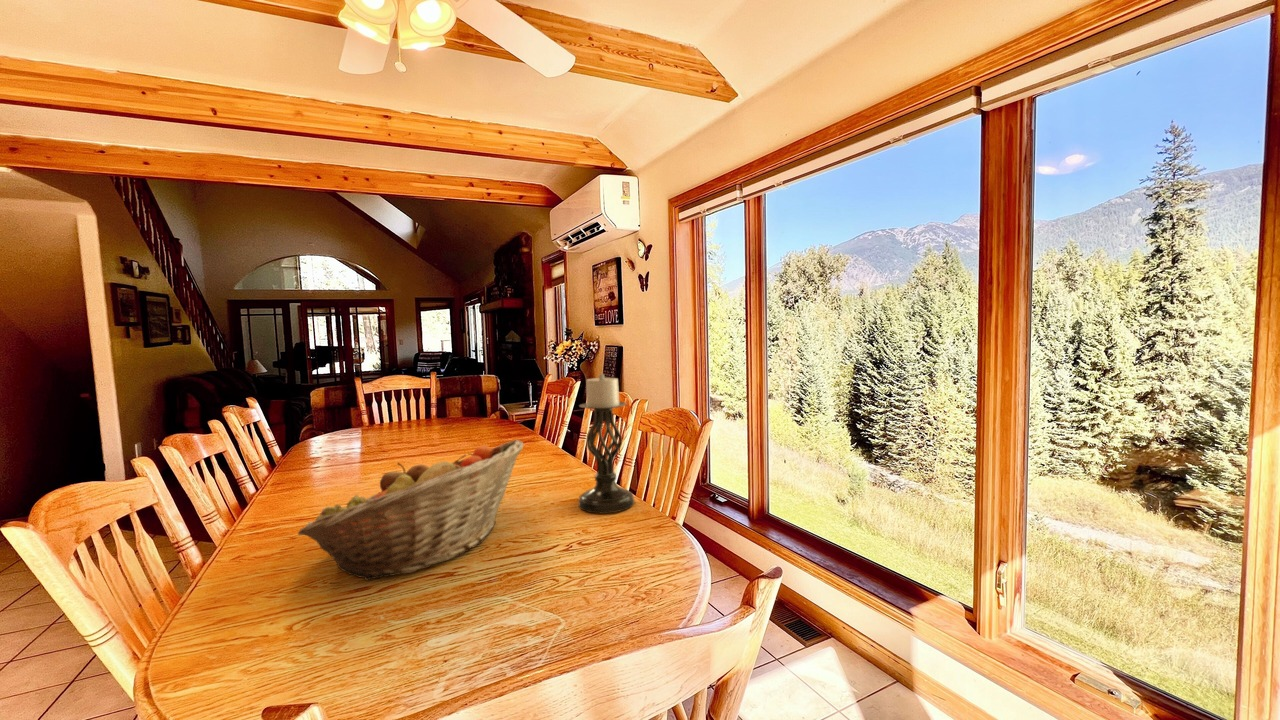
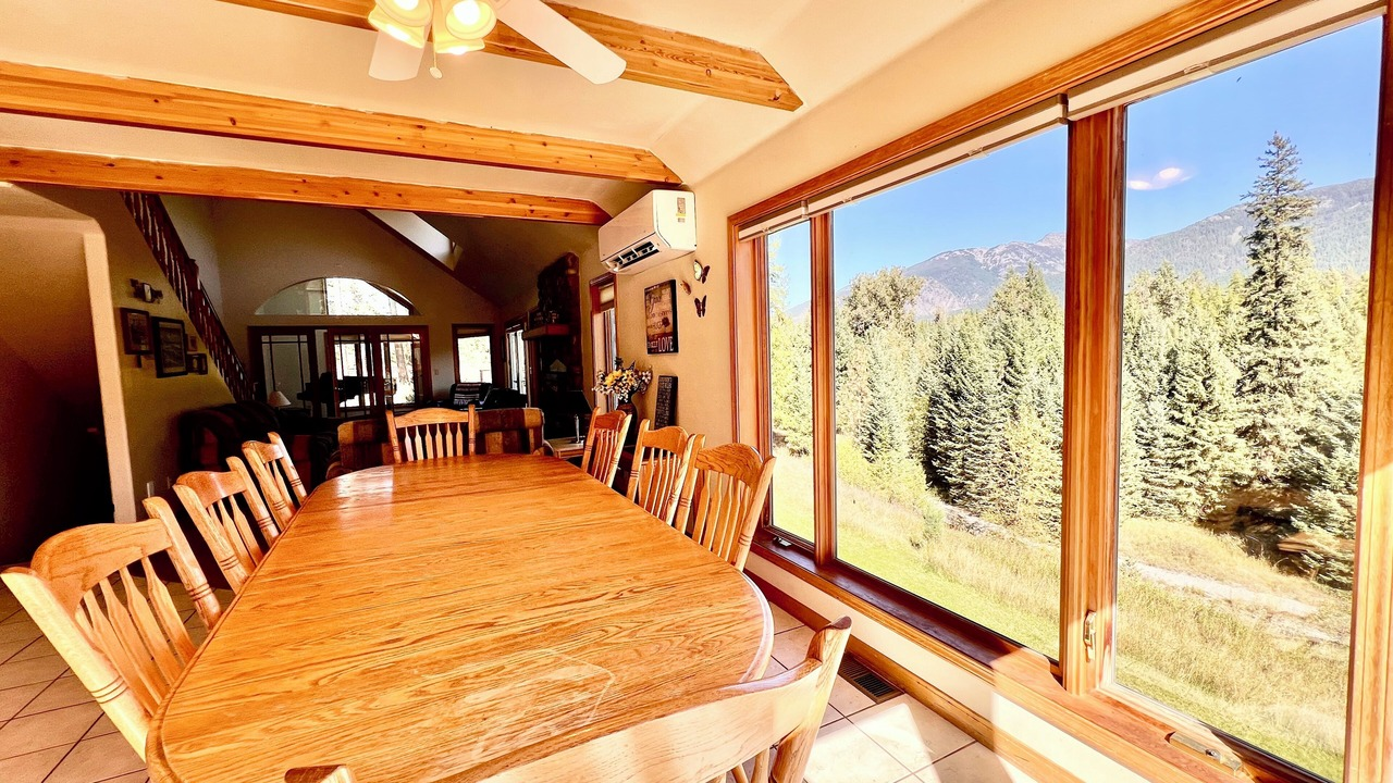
- fruit basket (428, 497)
- candle holder (604, 439)
